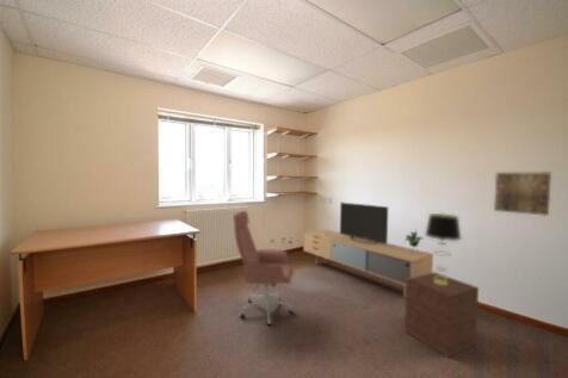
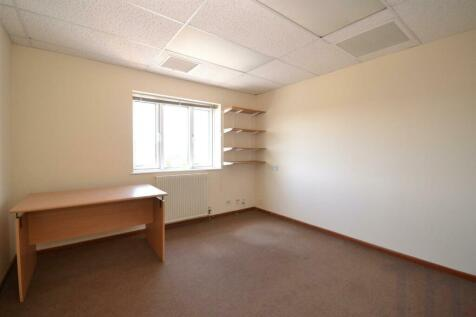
- media console (359, 240)
- wall art (520, 192)
- nightstand (438, 309)
- office chair (264, 261)
- table lamp (439, 250)
